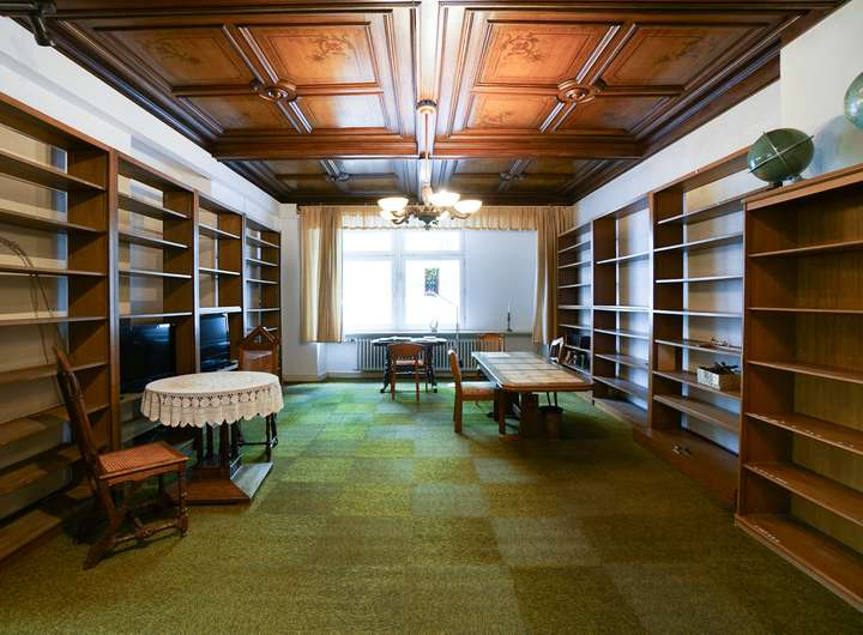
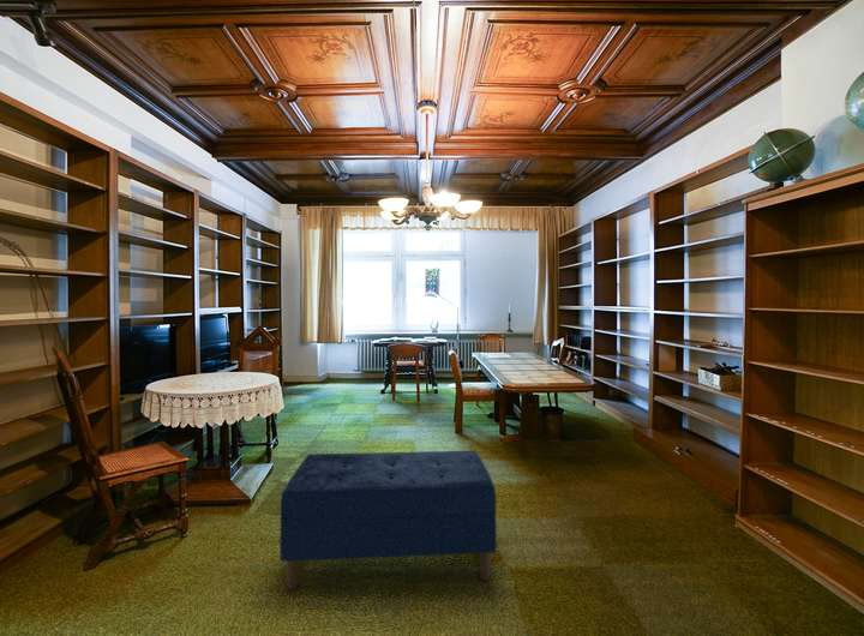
+ bench (391, 512)
